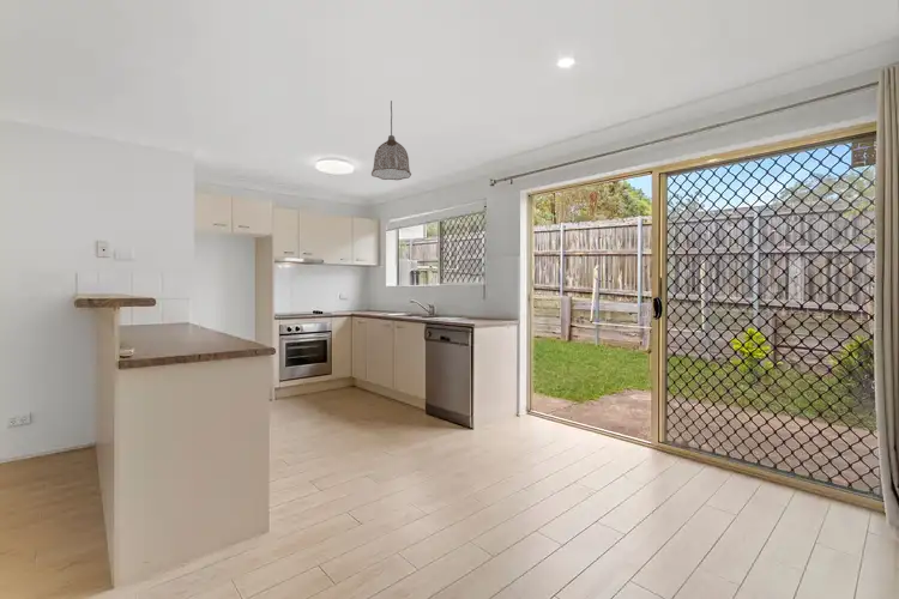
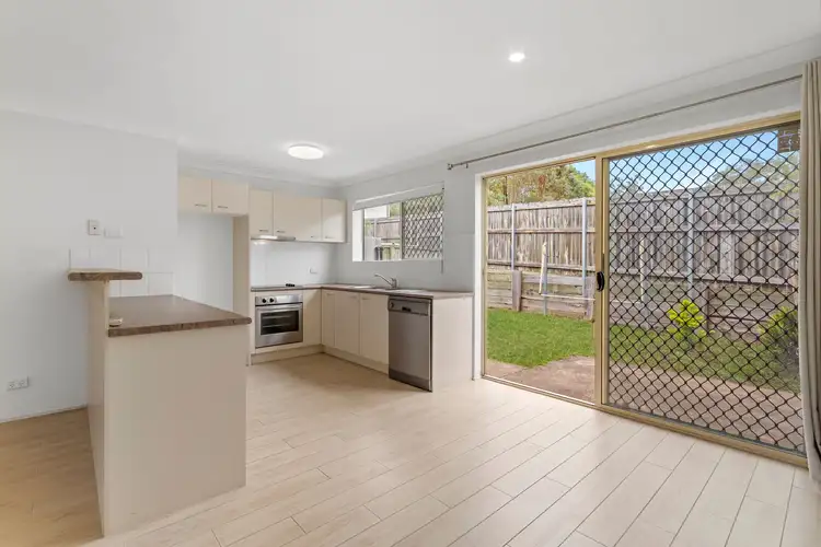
- pendant lamp (391, 138)
